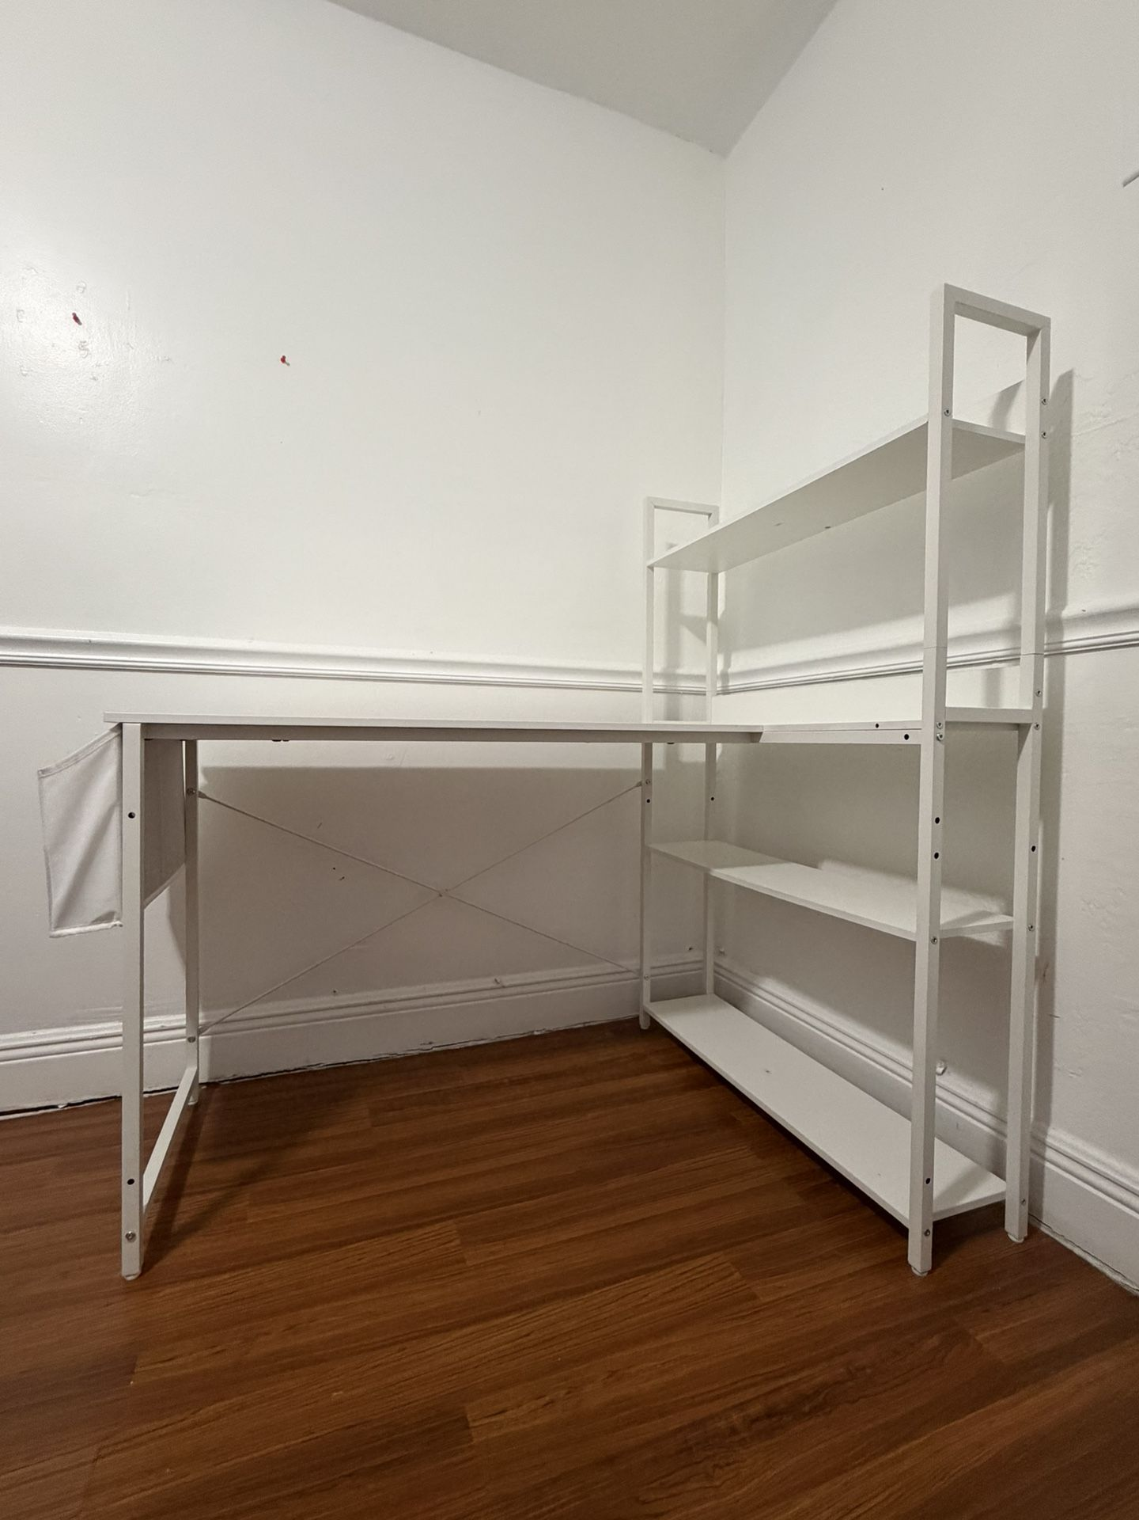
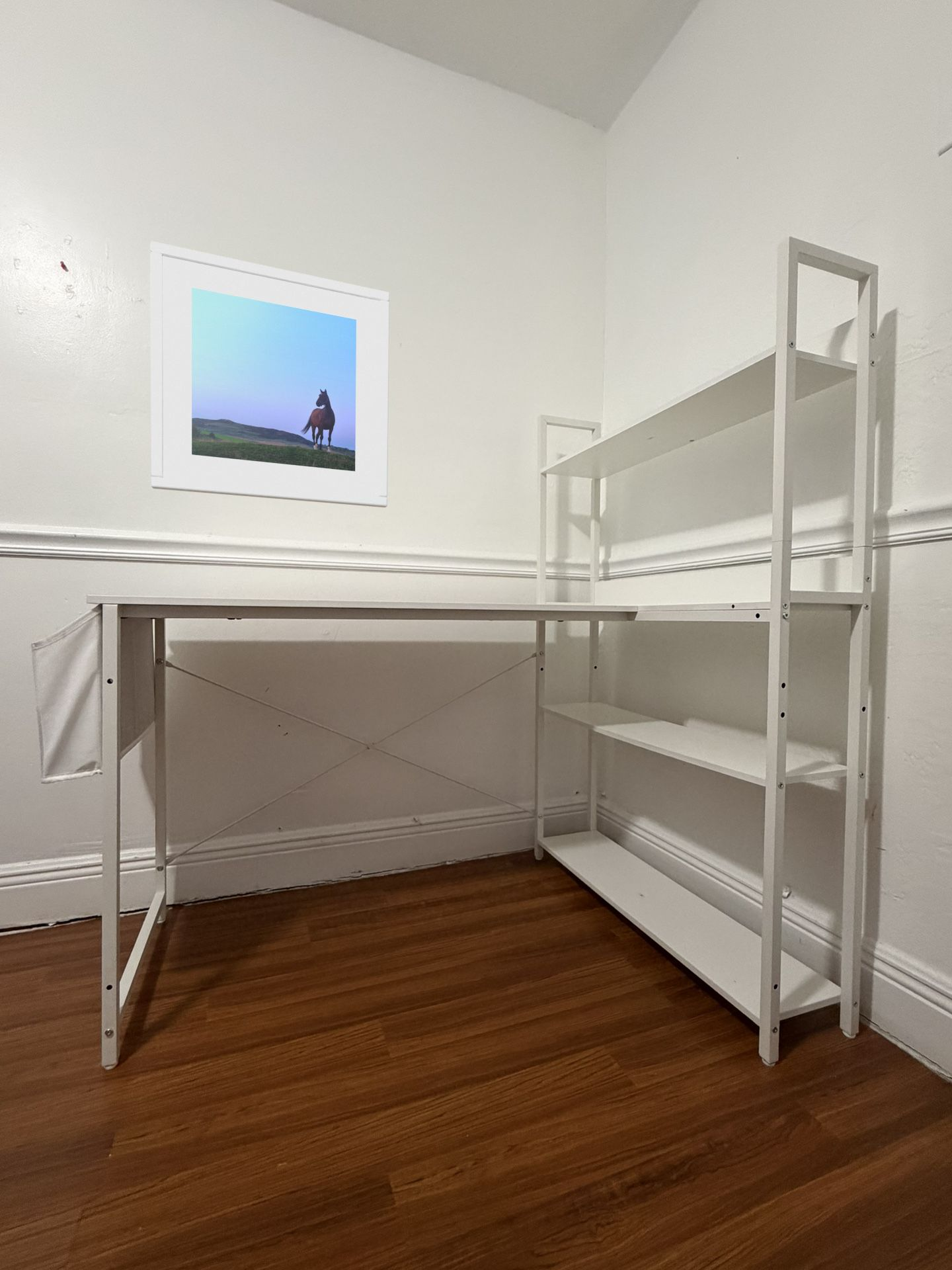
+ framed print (277, 384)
